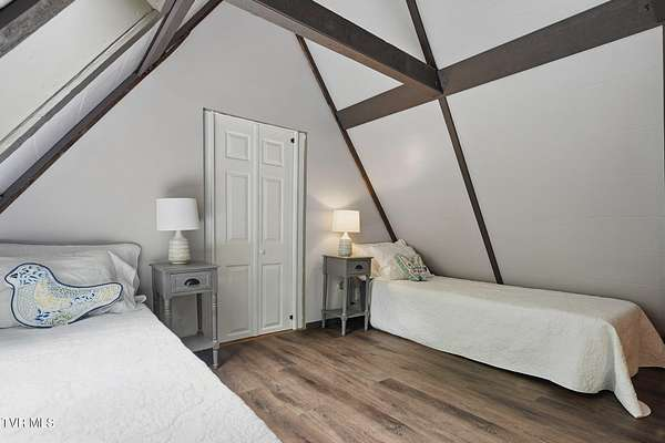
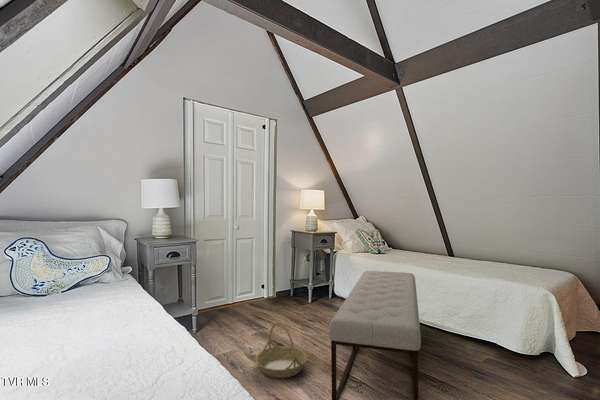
+ bench (383, 322)
+ basket (281, 346)
